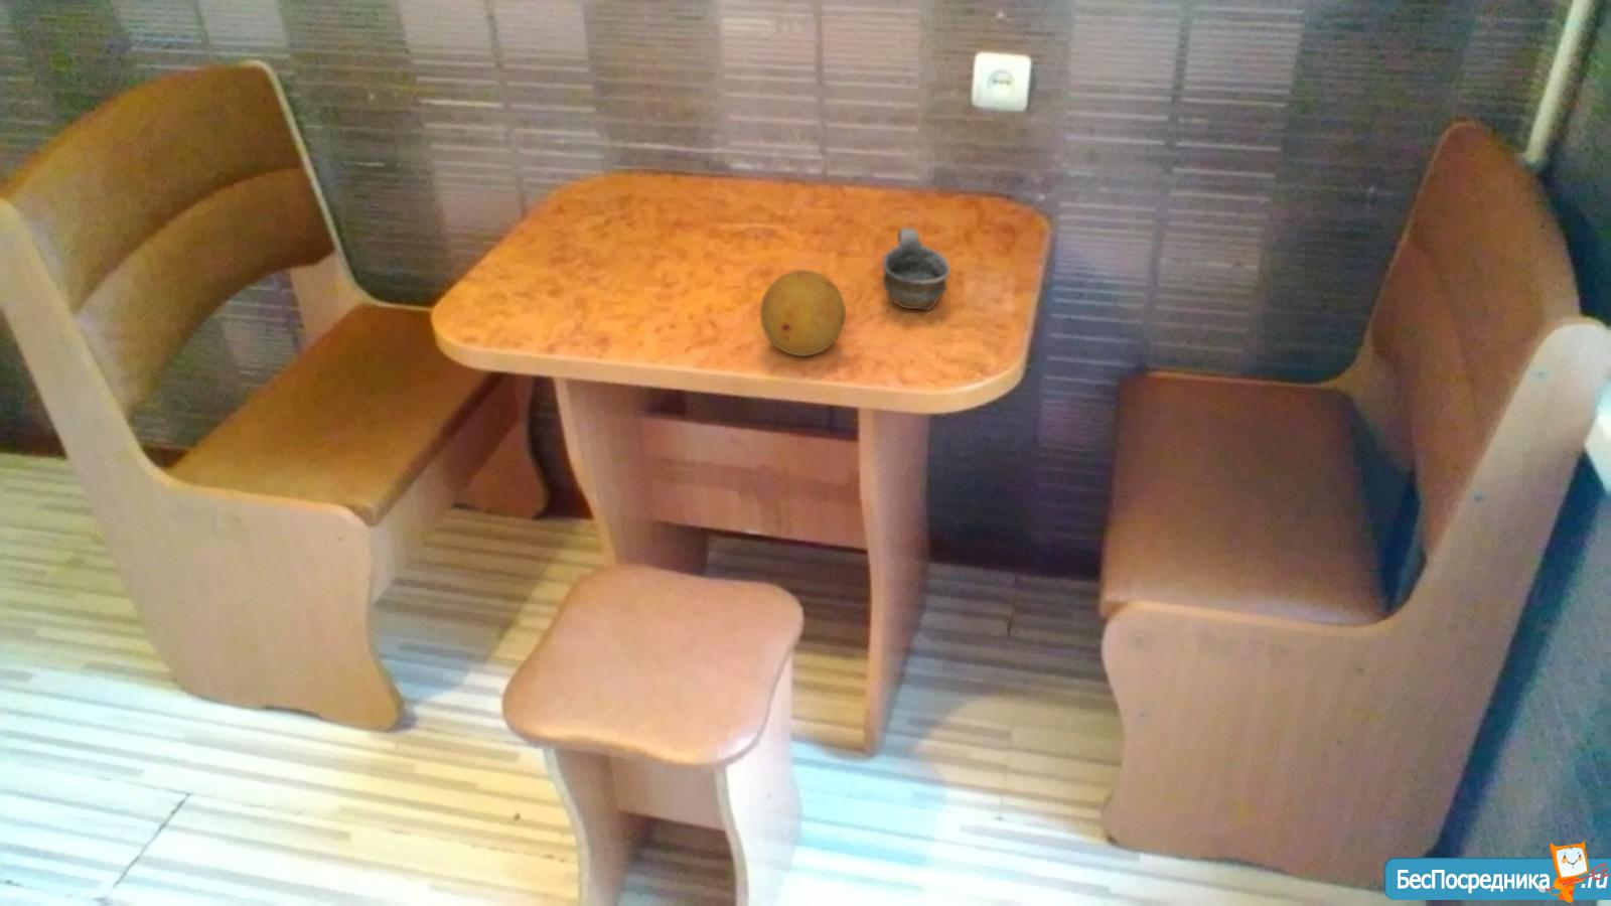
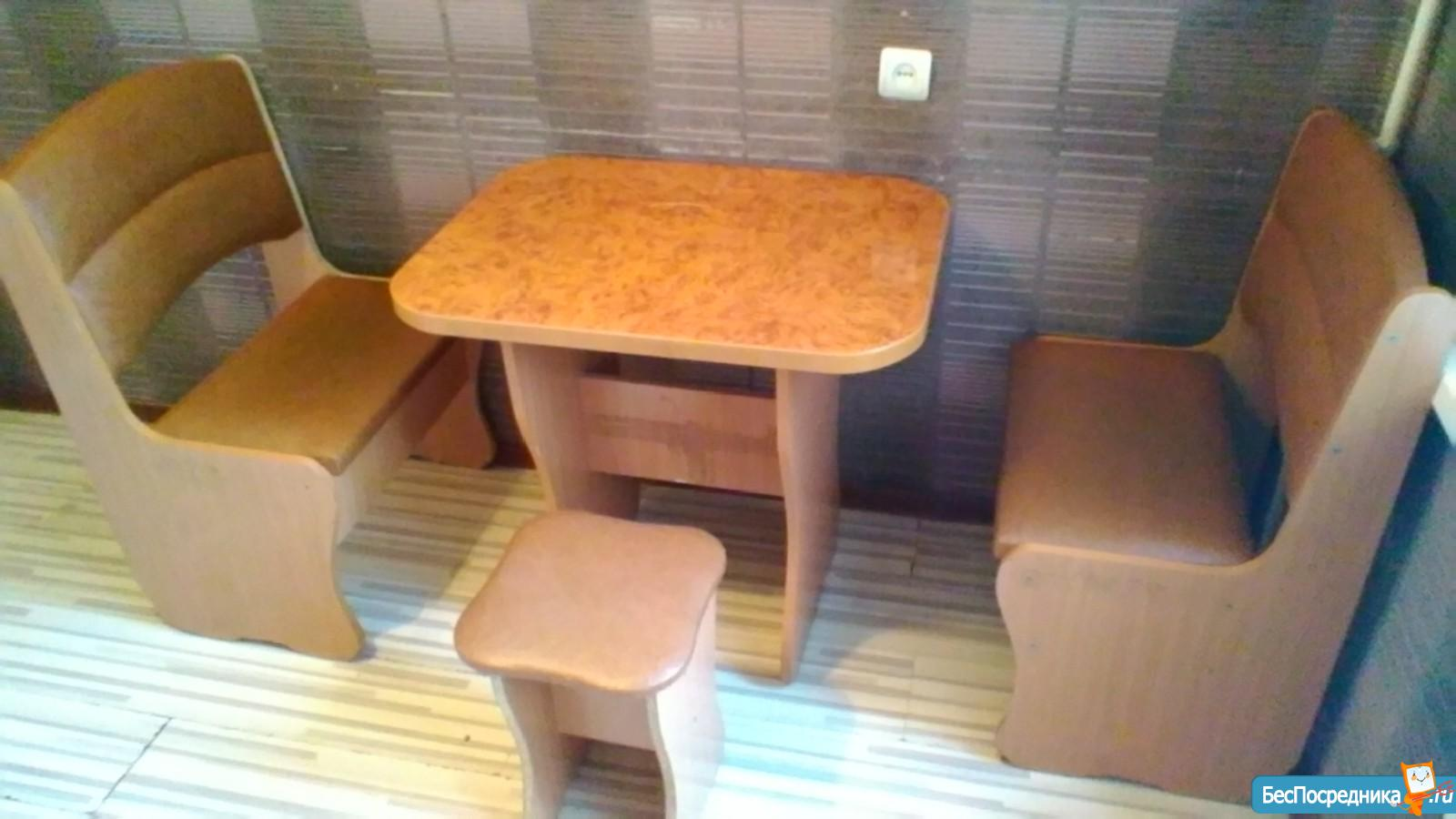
- fruit (802, 313)
- cup (917, 273)
